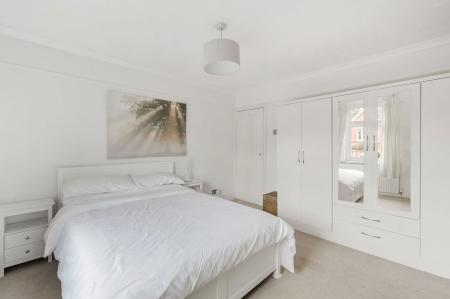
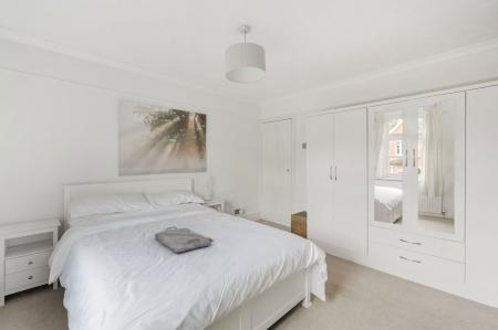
+ serving tray (185, 236)
